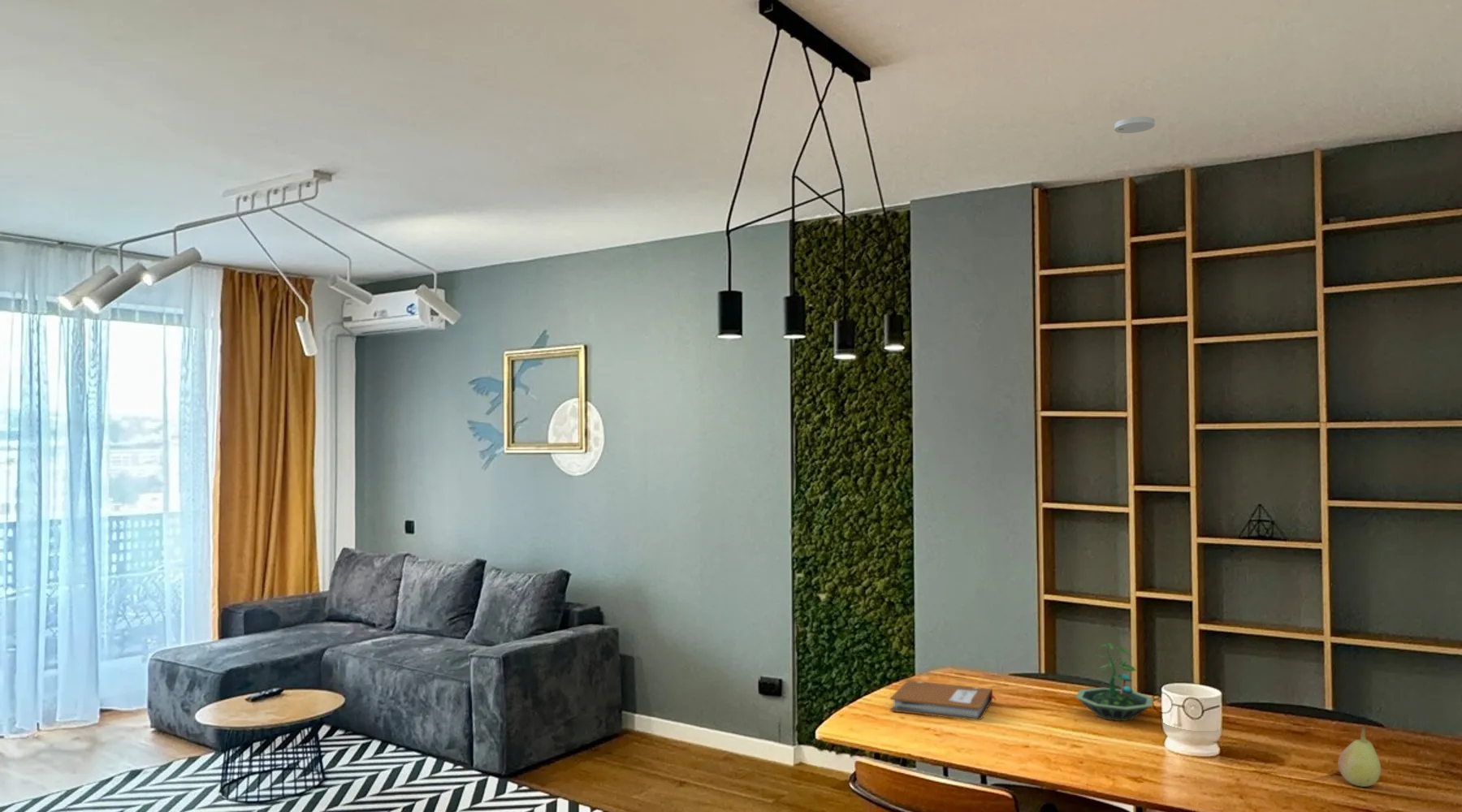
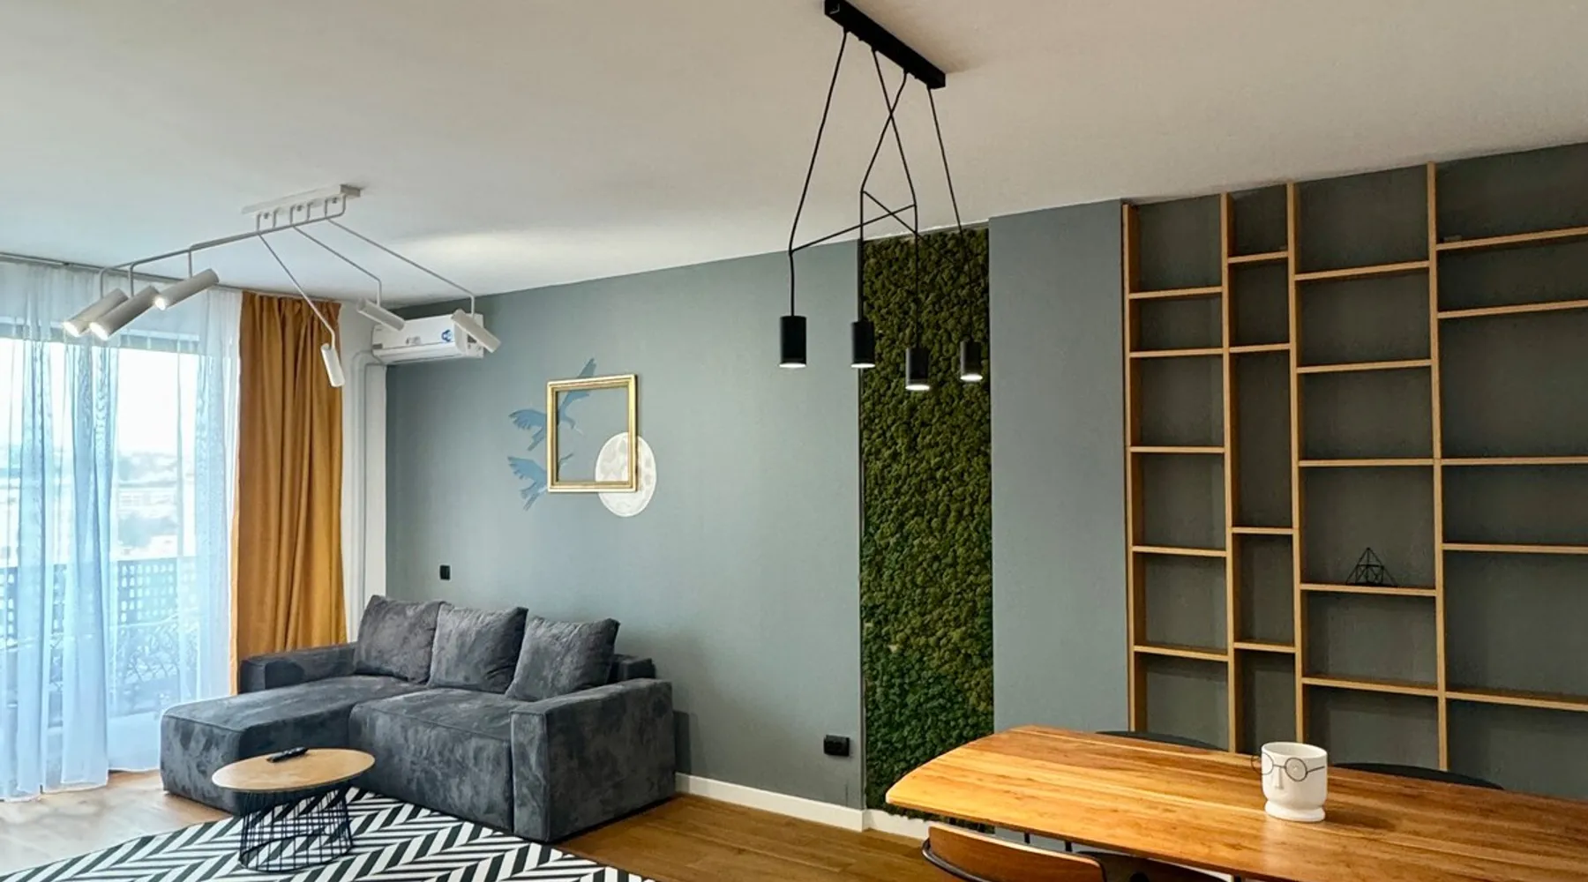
- notebook (945, 699)
- terrarium (1111, 659)
- fruit (1359, 755)
- smoke detector (1134, 125)
